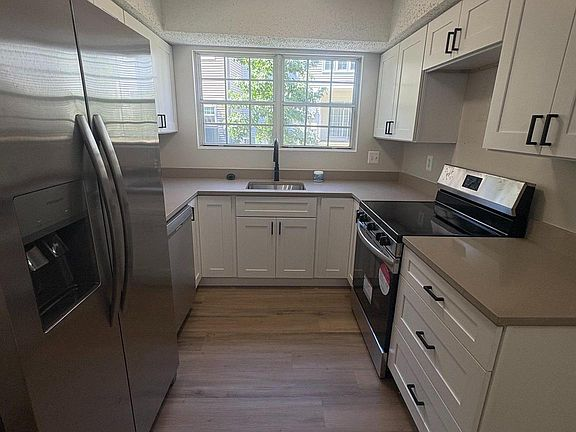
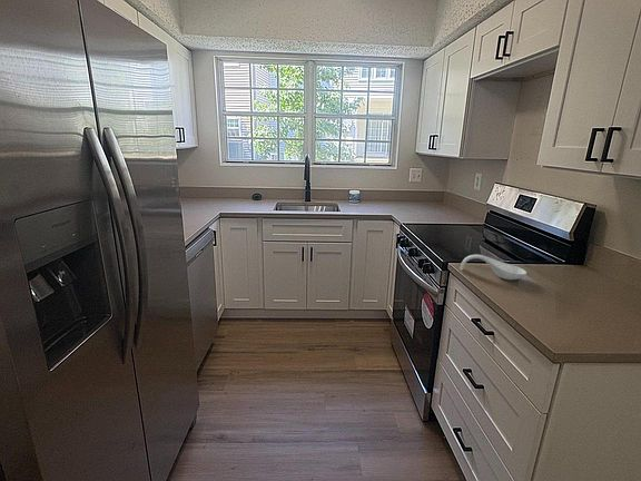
+ spoon rest (492, 266)
